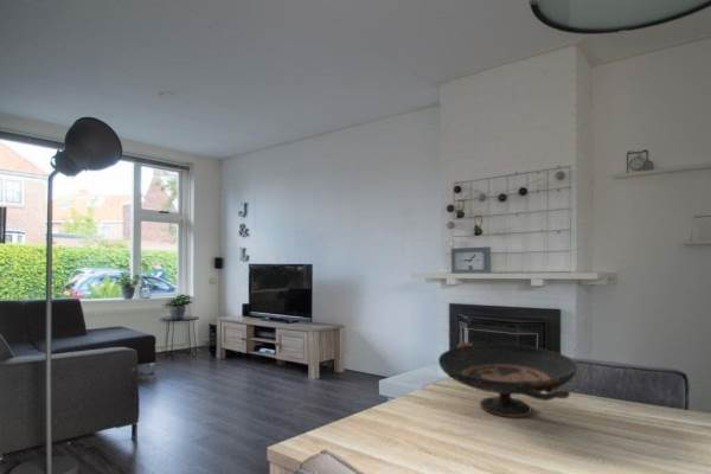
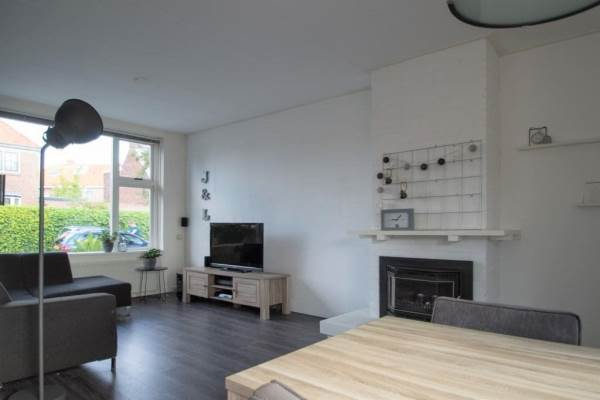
- decorative bowl (504, 383)
